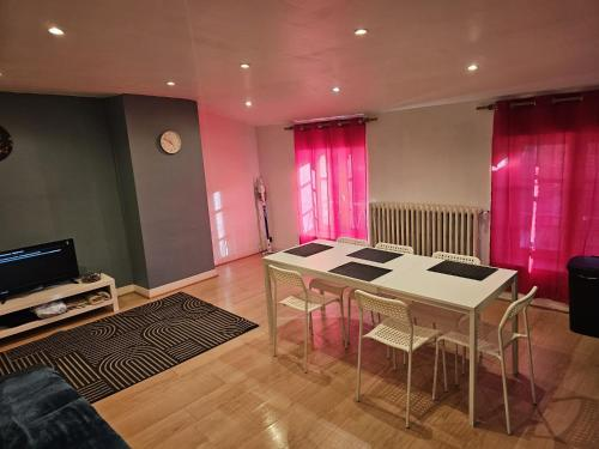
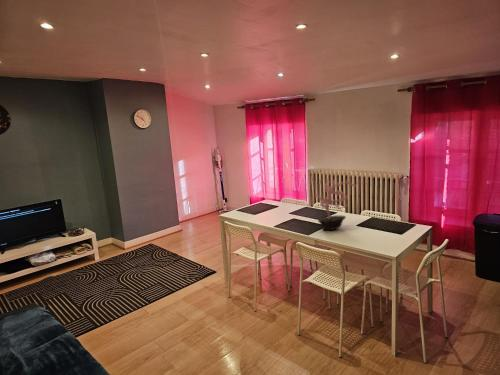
+ potted plant (336, 202)
